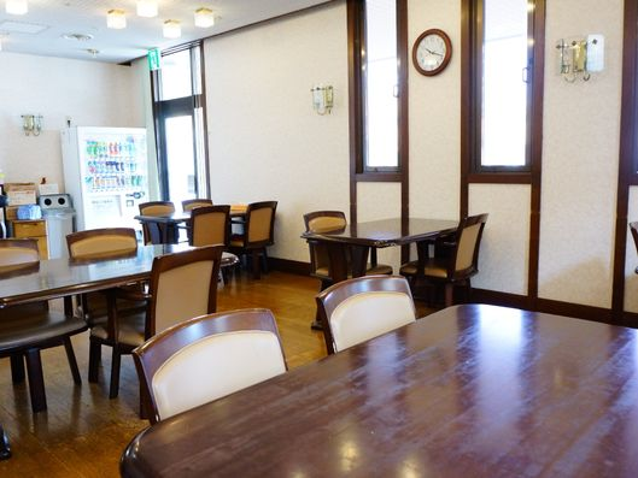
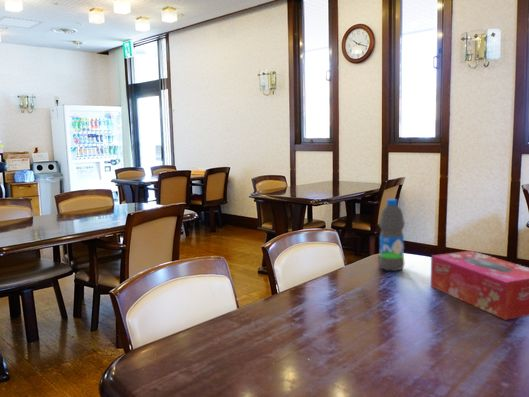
+ tissue box (486, 281)
+ water bottle (391, 234)
